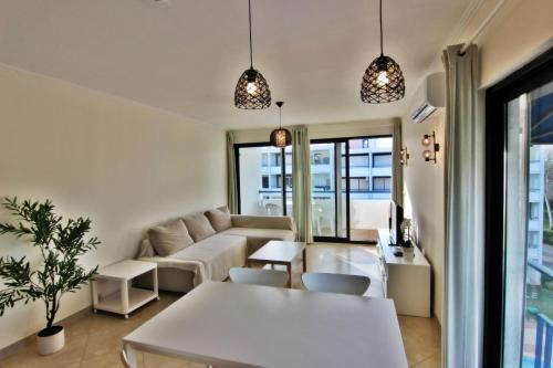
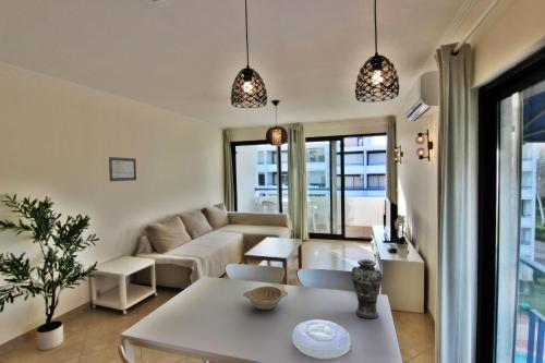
+ plate (320, 335)
+ decorative bowl (265, 299)
+ wall art (123, 169)
+ vase (366, 287)
